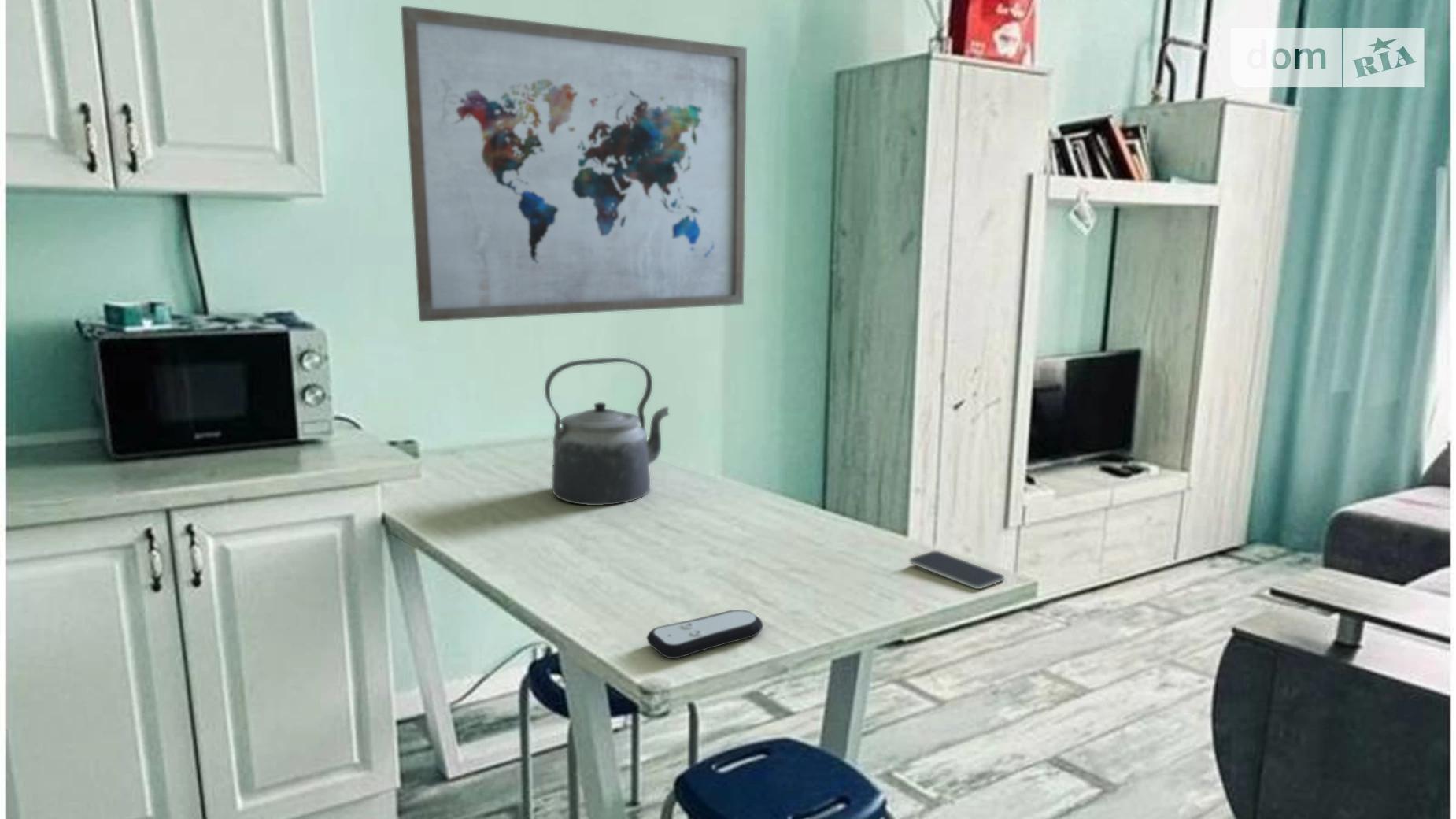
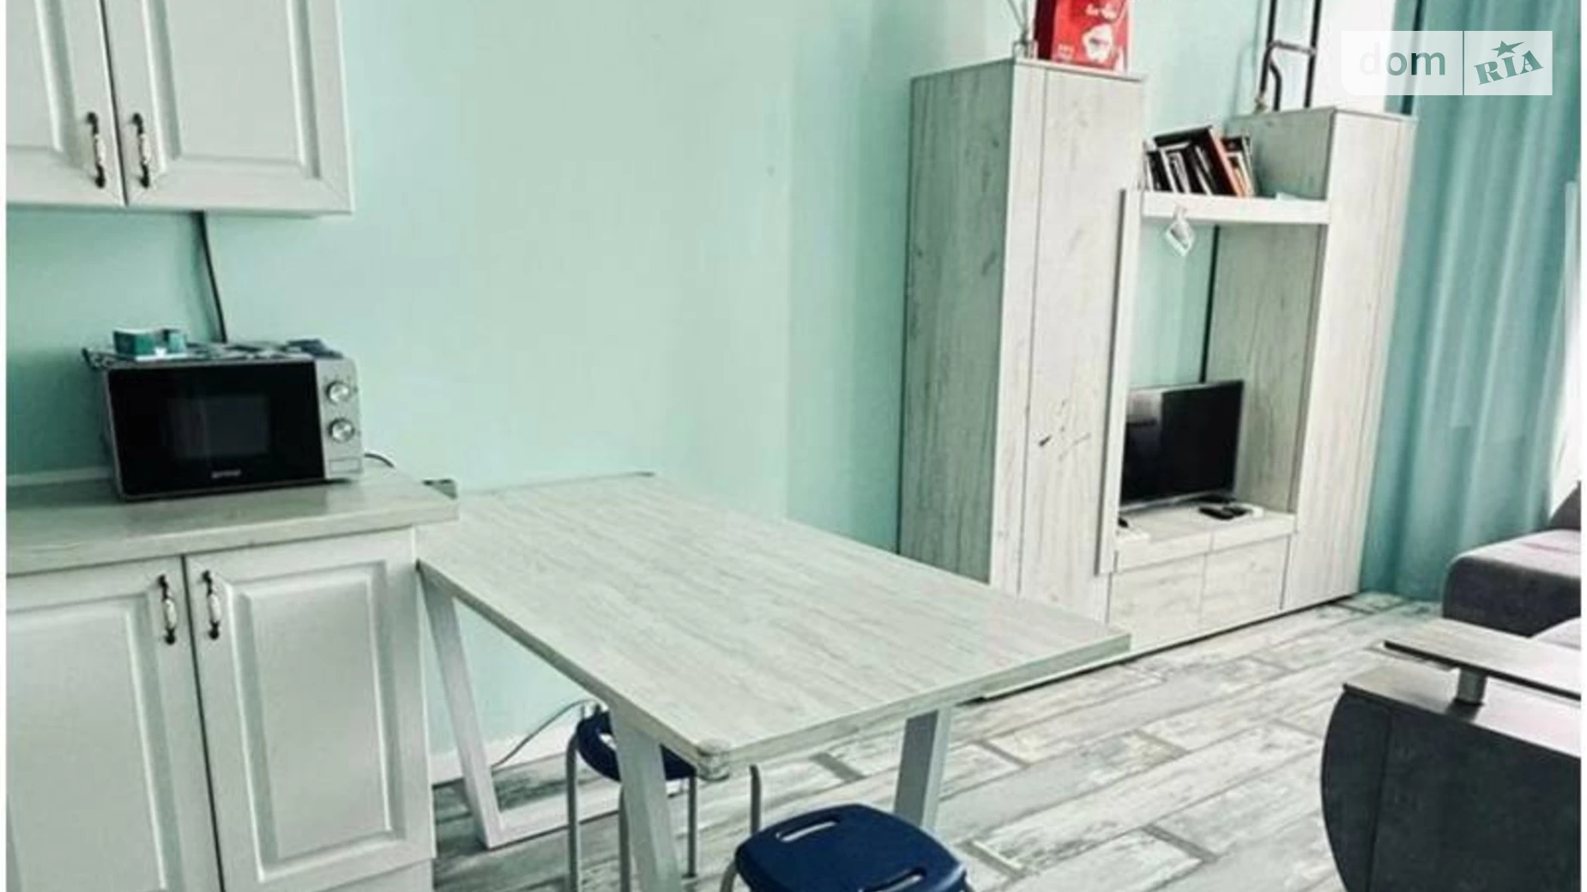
- remote control (707, 632)
- smartphone (955, 569)
- wall art (593, 175)
- kettle (610, 425)
